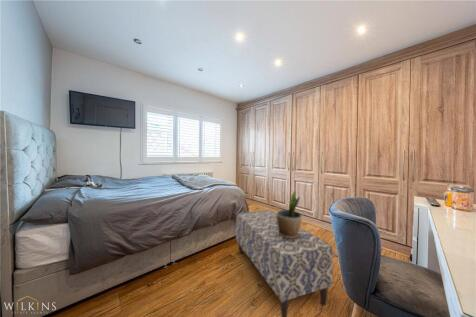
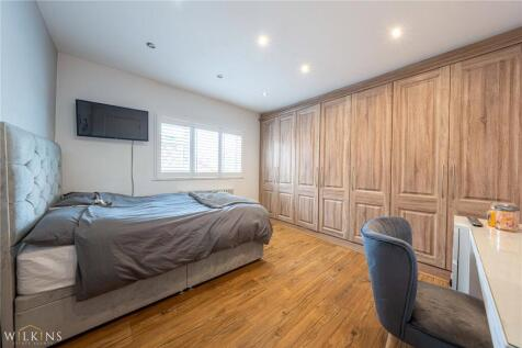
- potted plant (288, 212)
- bench (273, 249)
